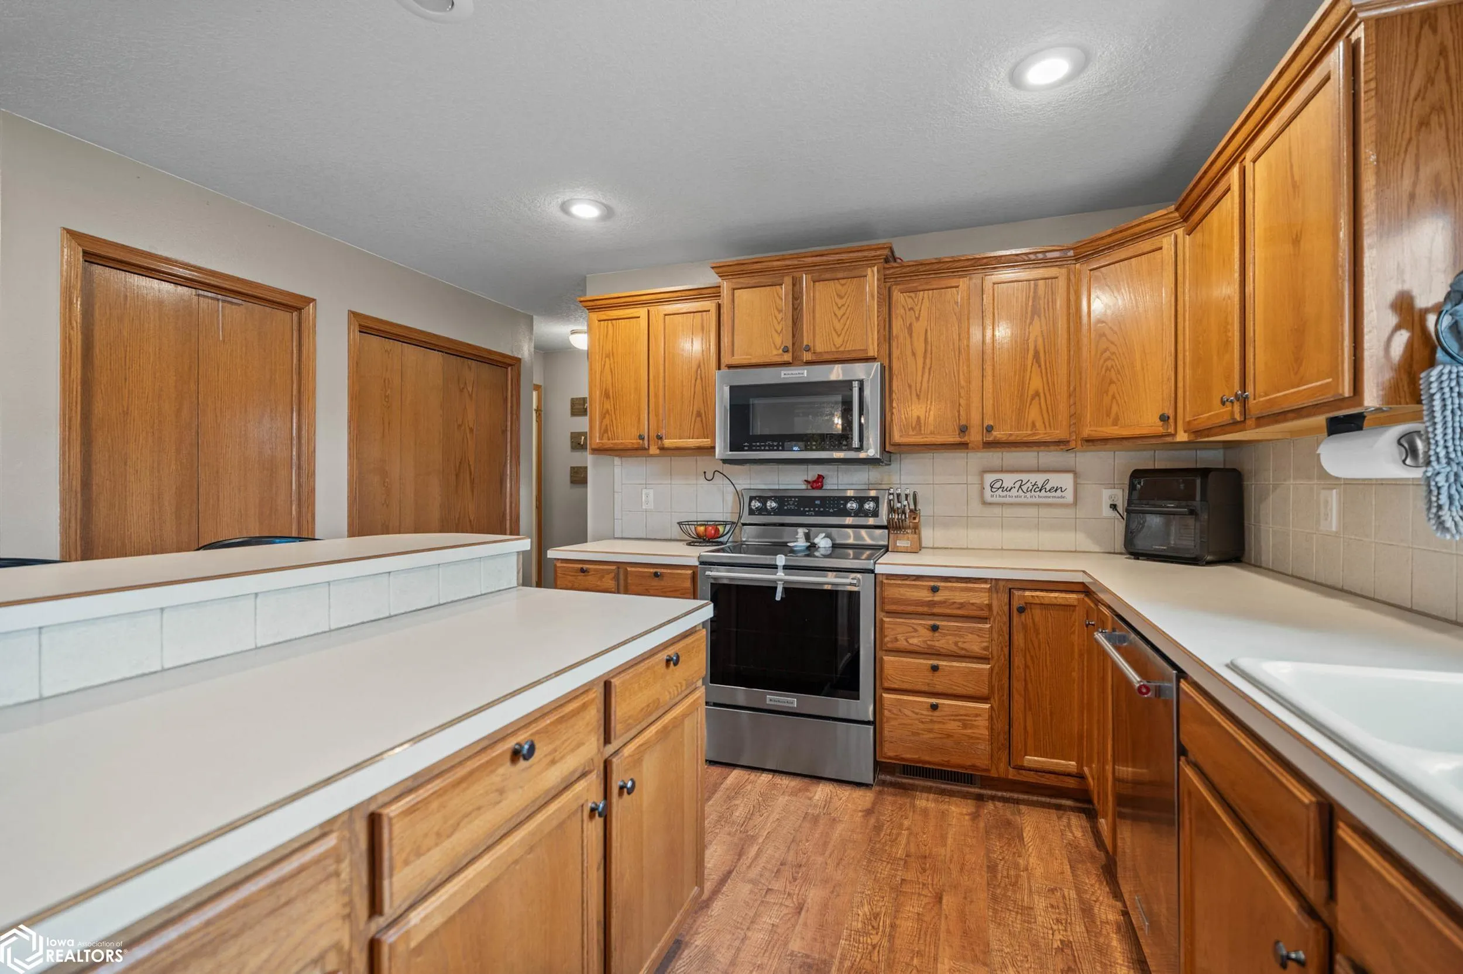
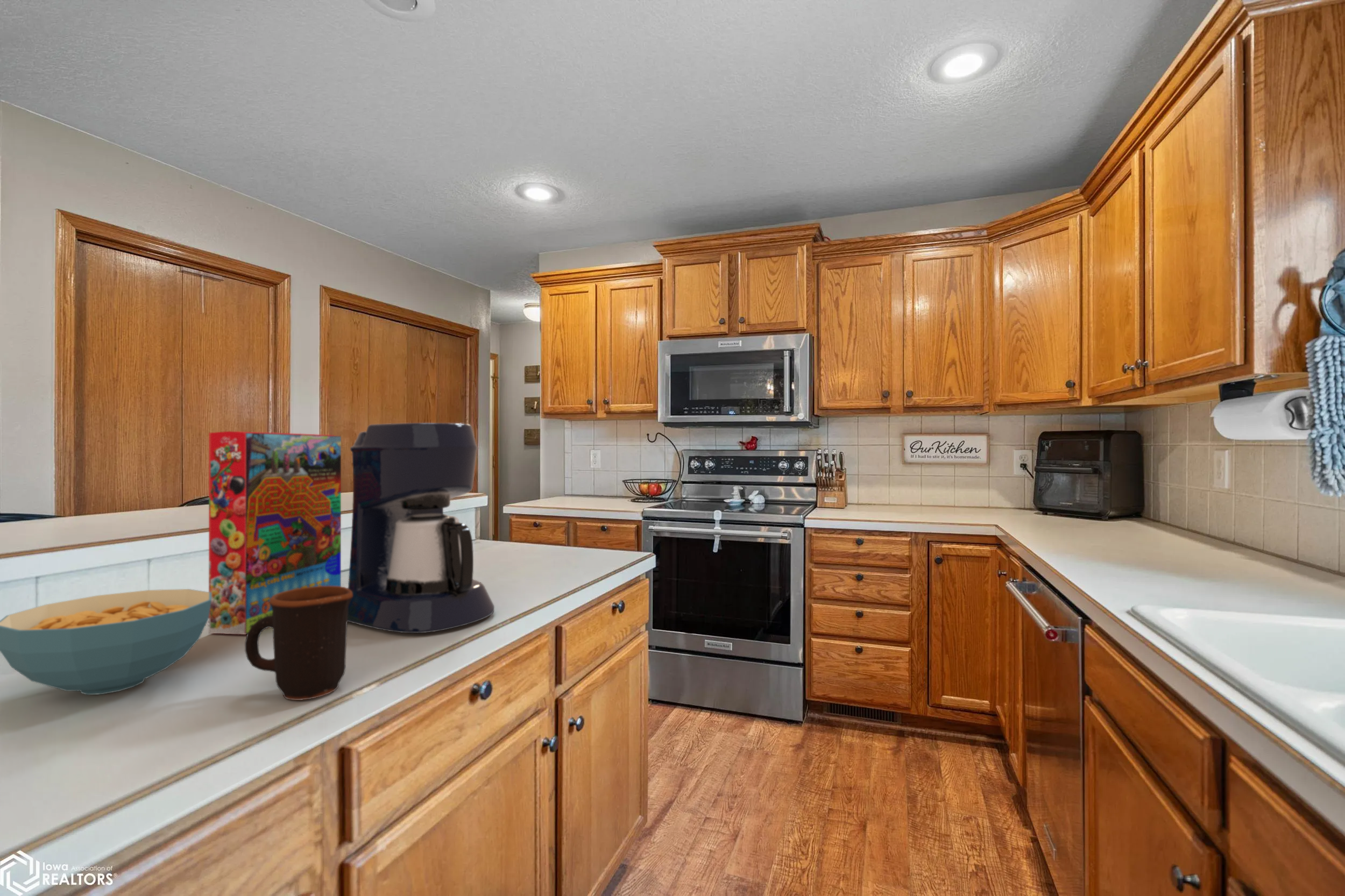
+ mug (298, 641)
+ cereal bowl (114, 646)
+ cereal box (281, 523)
+ coffee maker (422, 518)
